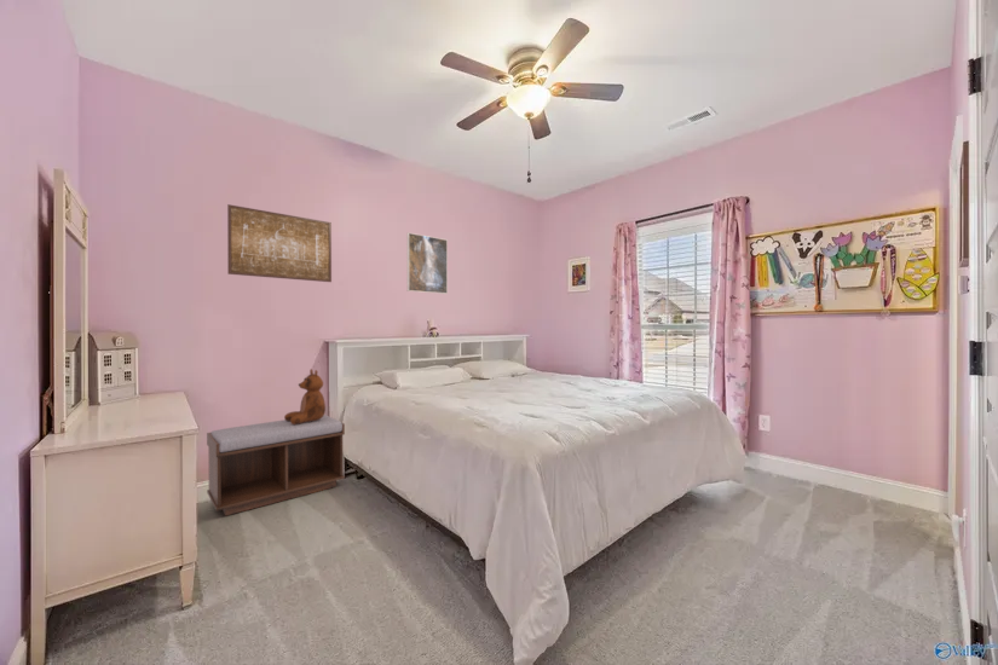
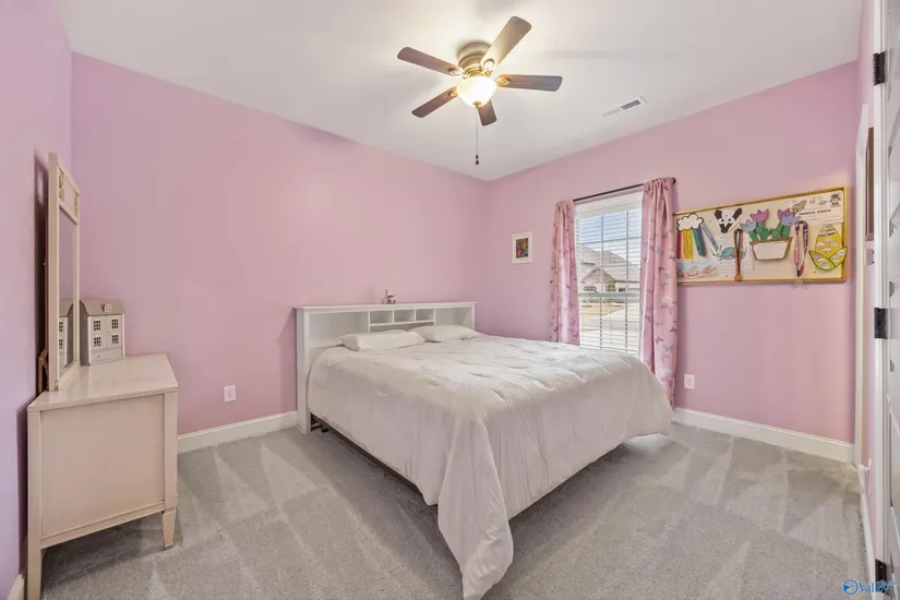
- bench (278, 458)
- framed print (427, 264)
- teddy bear (305, 395)
- wall art (283, 245)
